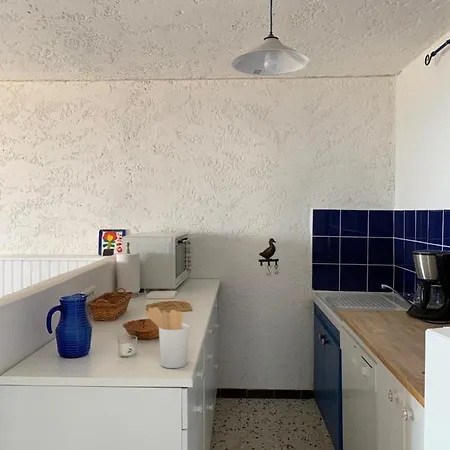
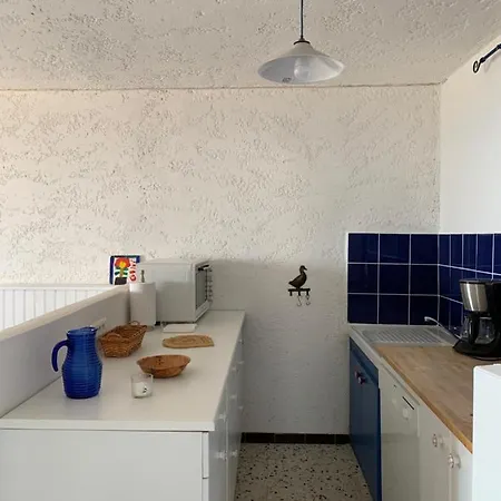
- utensil holder (166, 335)
